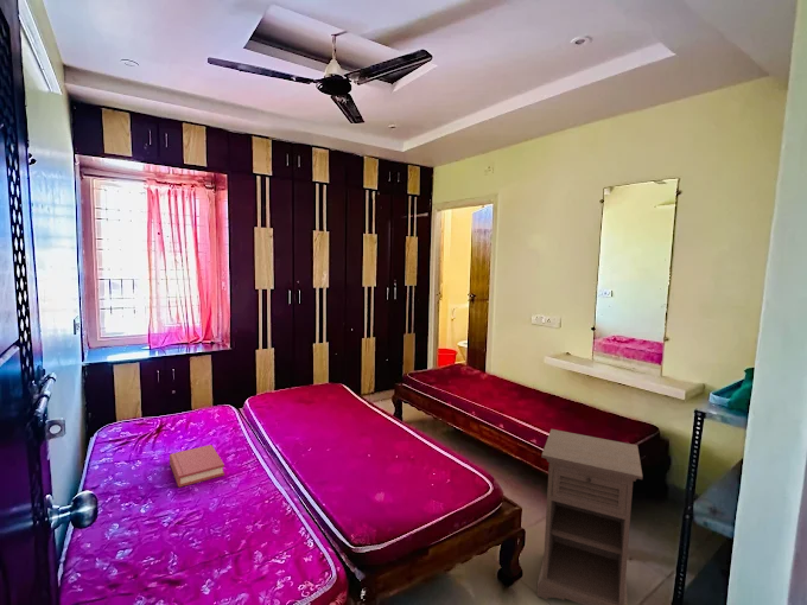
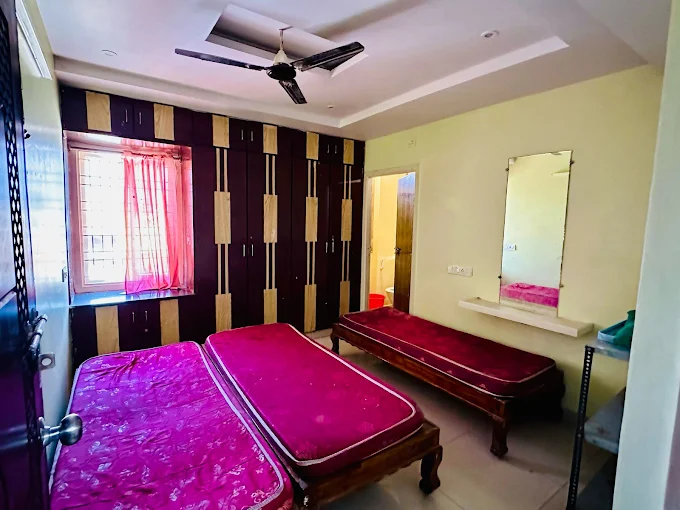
- nightstand (586, 520)
- hardback book (196, 464)
